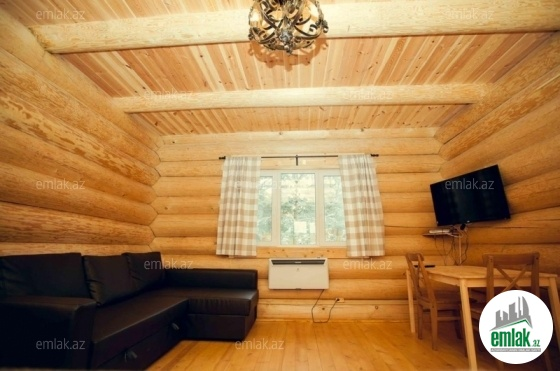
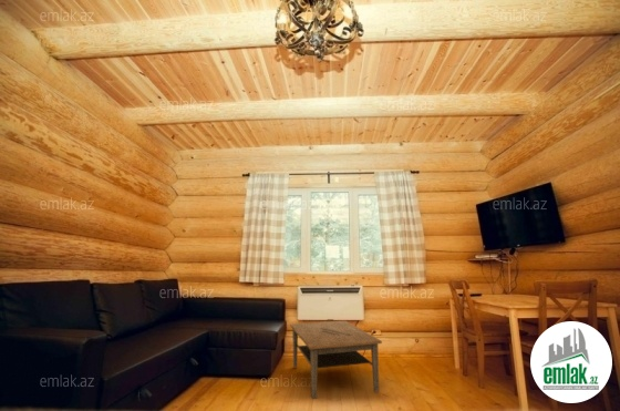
+ coffee table (331, 353)
